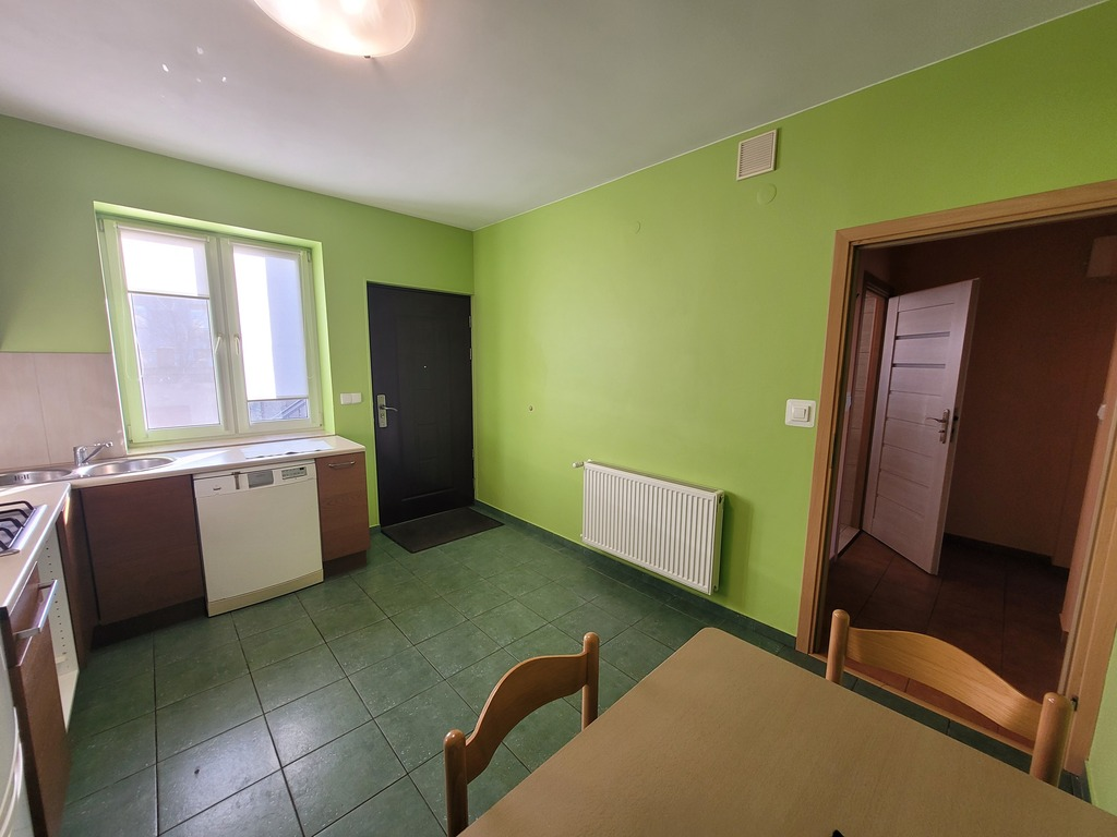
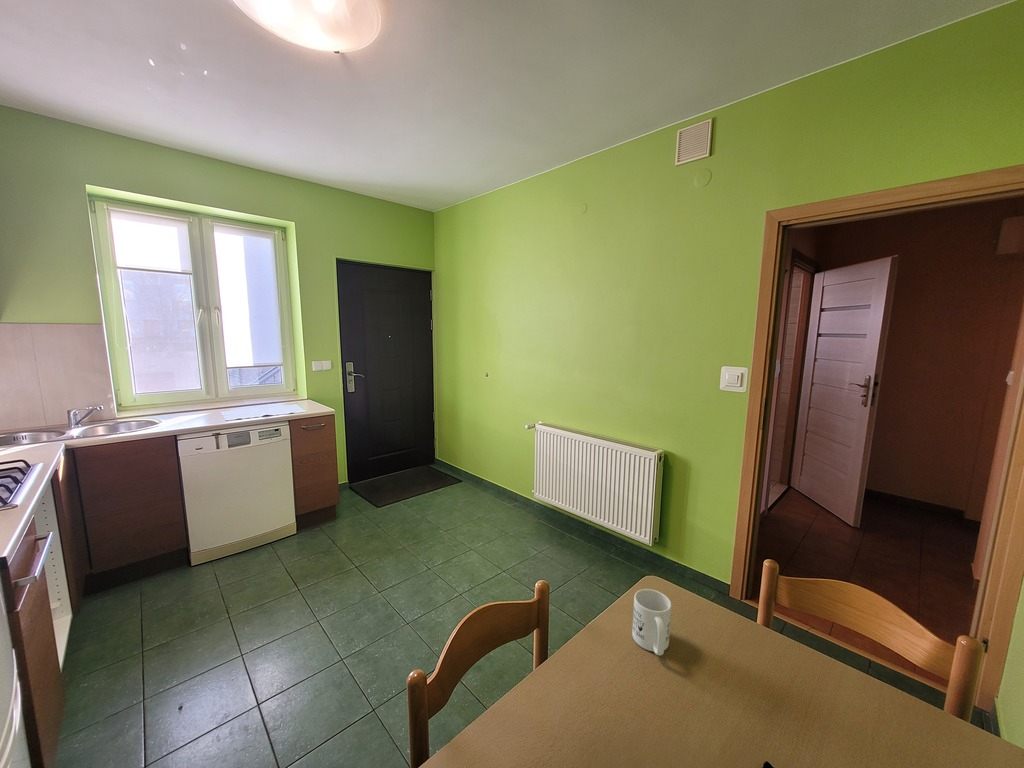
+ mug (653, 624)
